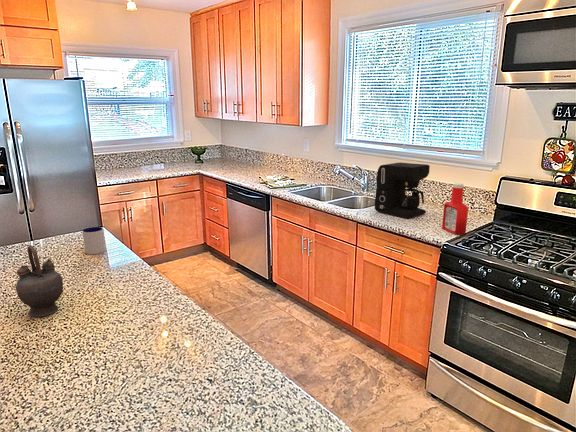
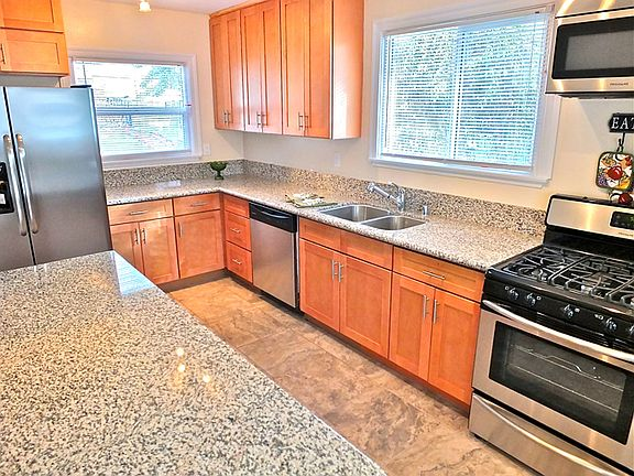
- soap bottle (455, 207)
- coffee maker (403, 189)
- teapot (38, 277)
- mug (92, 239)
